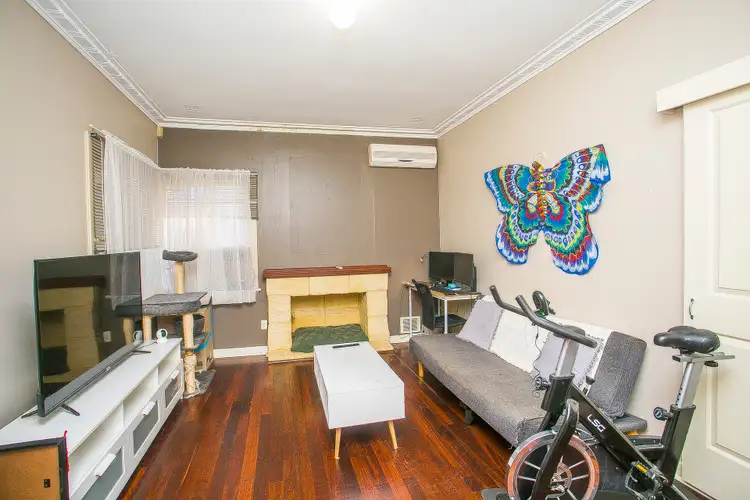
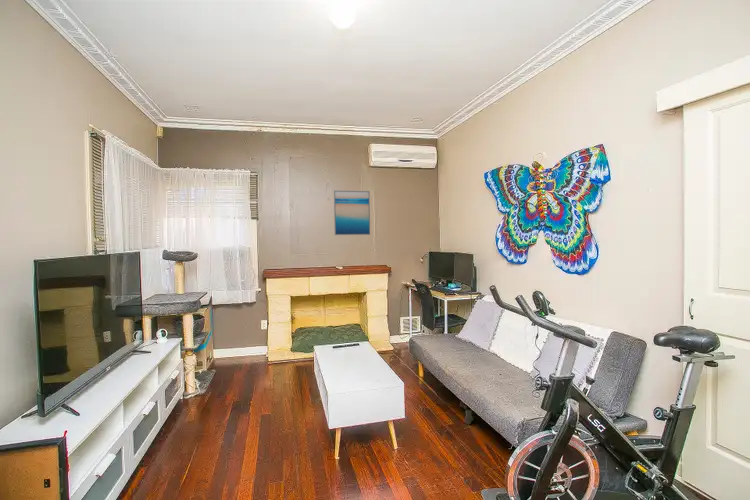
+ wall art (352, 213)
